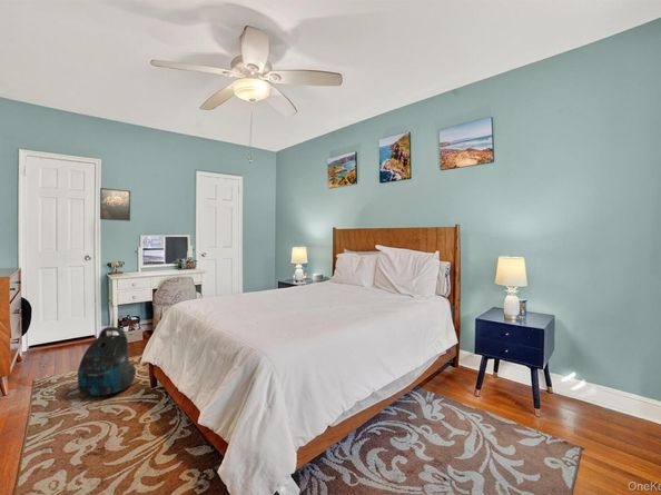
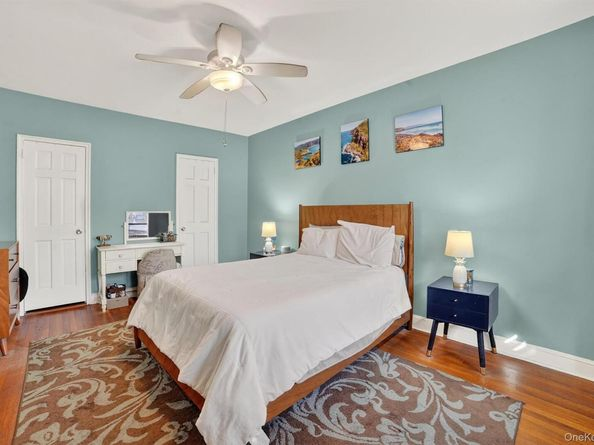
- vacuum cleaner (105, 360)
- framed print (115, 205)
